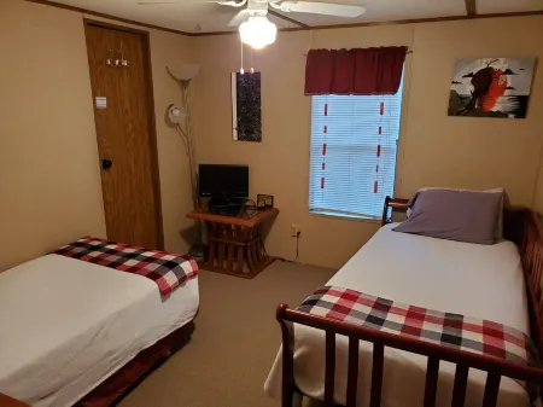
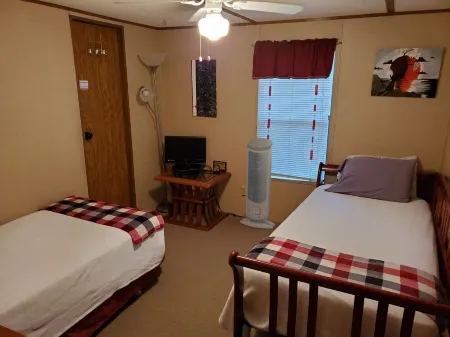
+ air purifier (258, 182)
